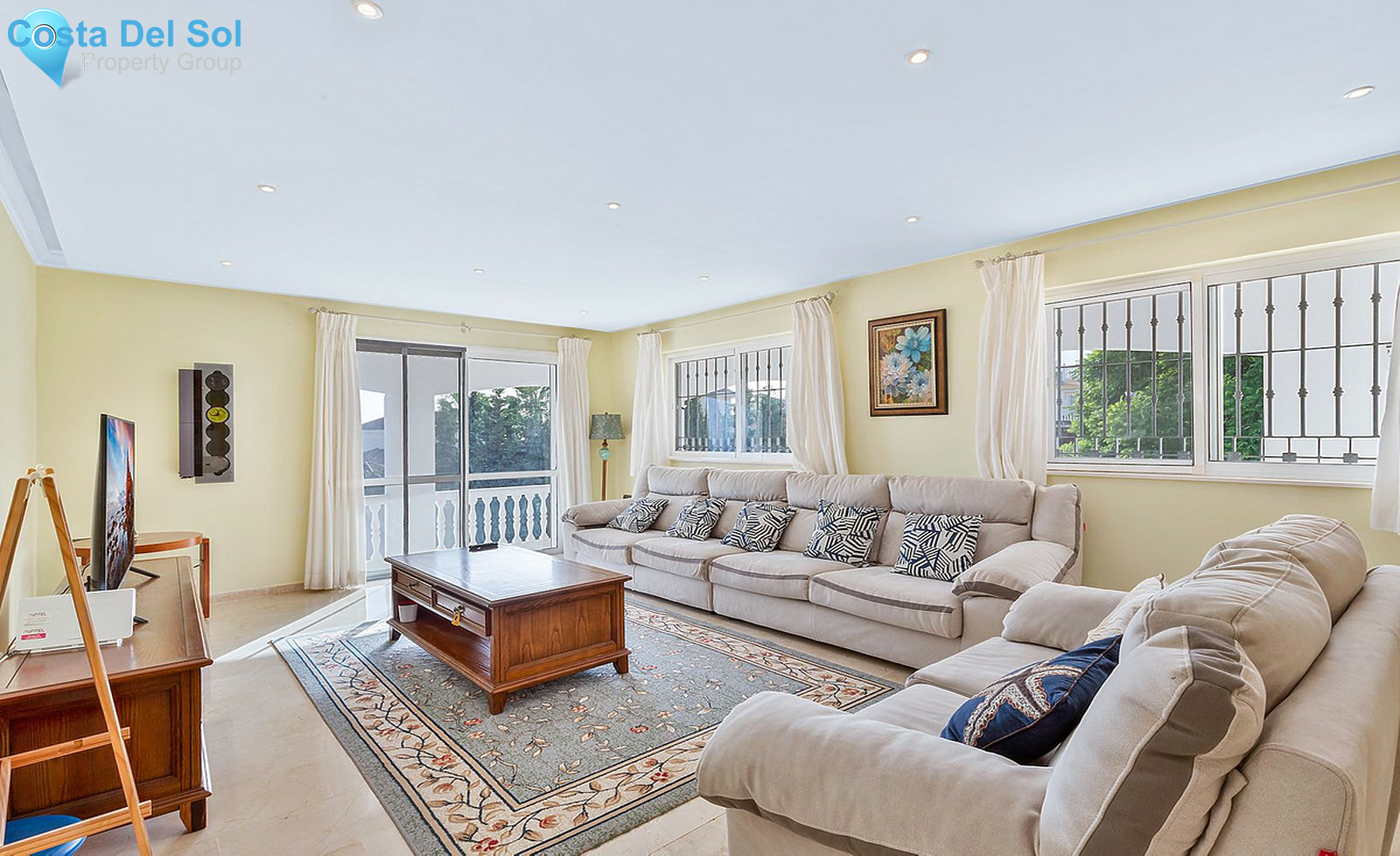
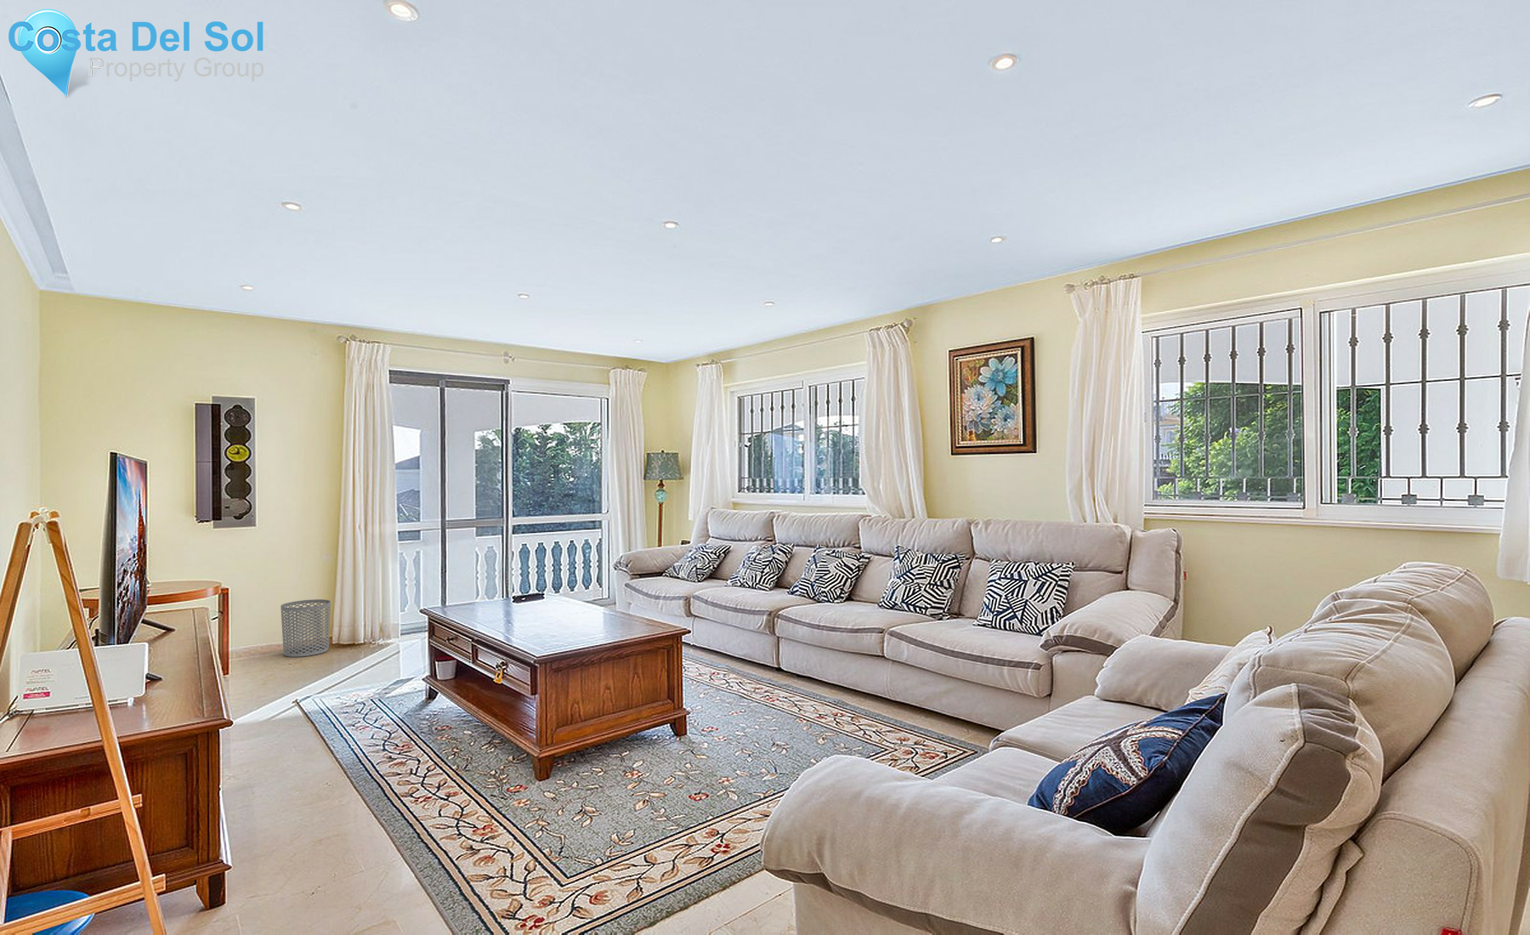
+ waste bin (306, 627)
